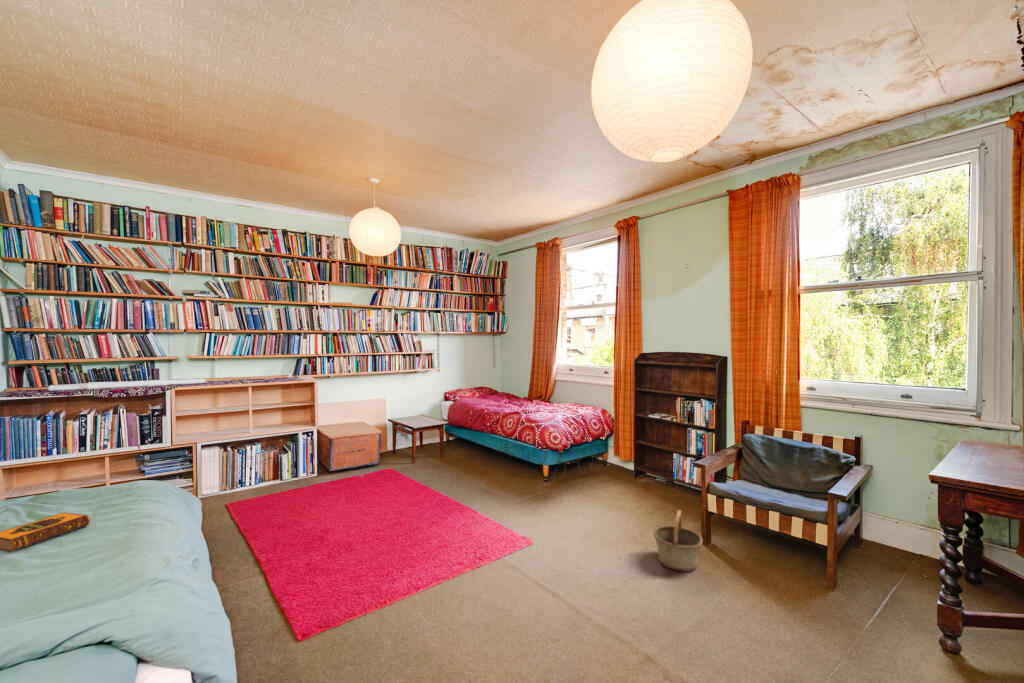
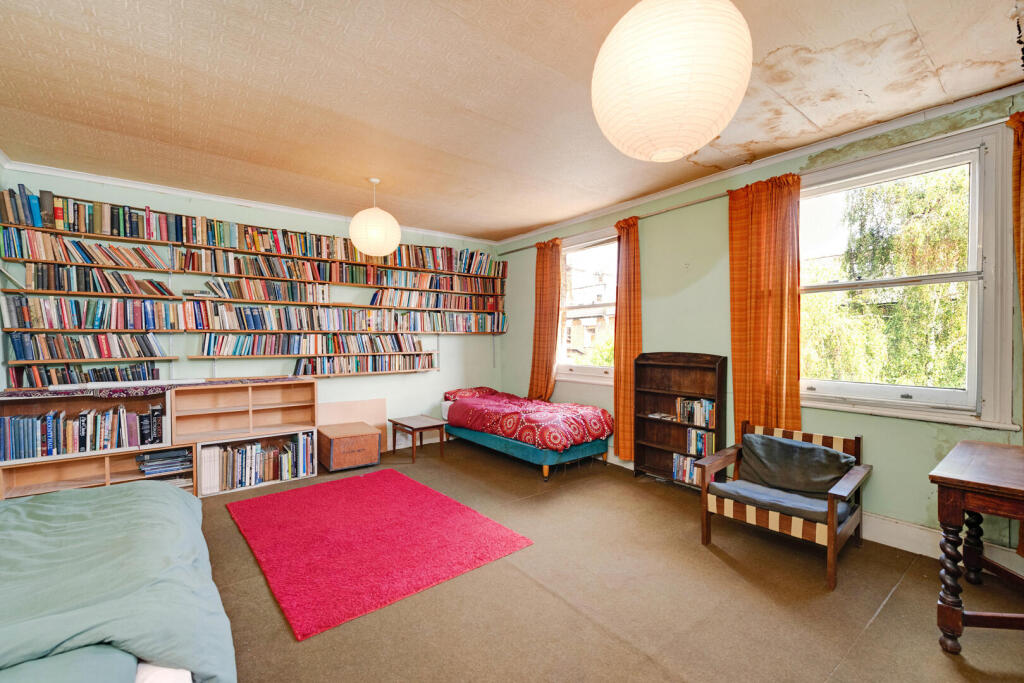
- basket (677, 537)
- hardback book (40, 530)
